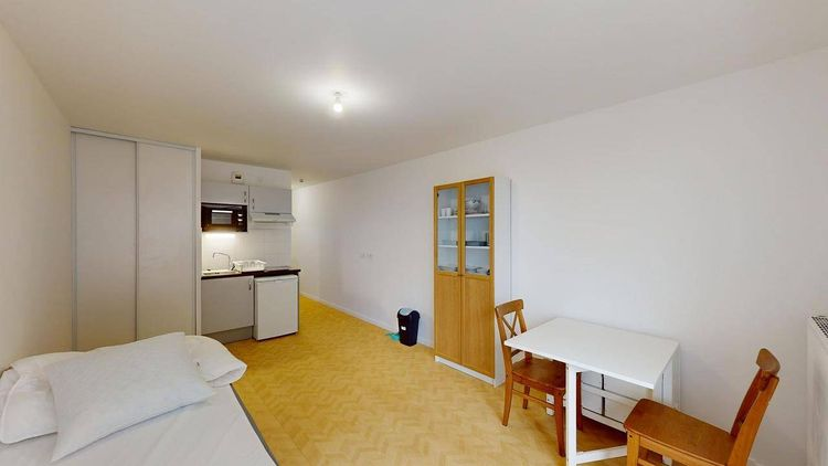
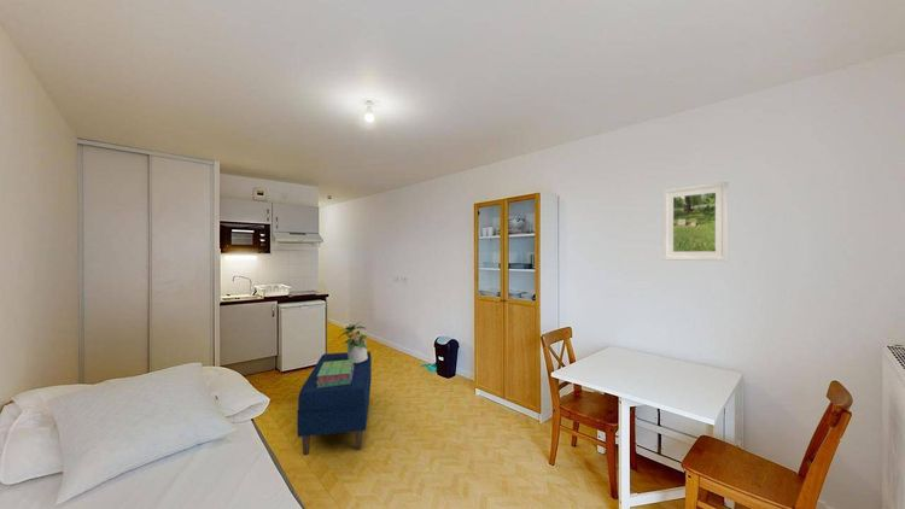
+ bench (340, 394)
+ potted plant (356, 341)
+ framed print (694, 223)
+ stack of books (335, 373)
